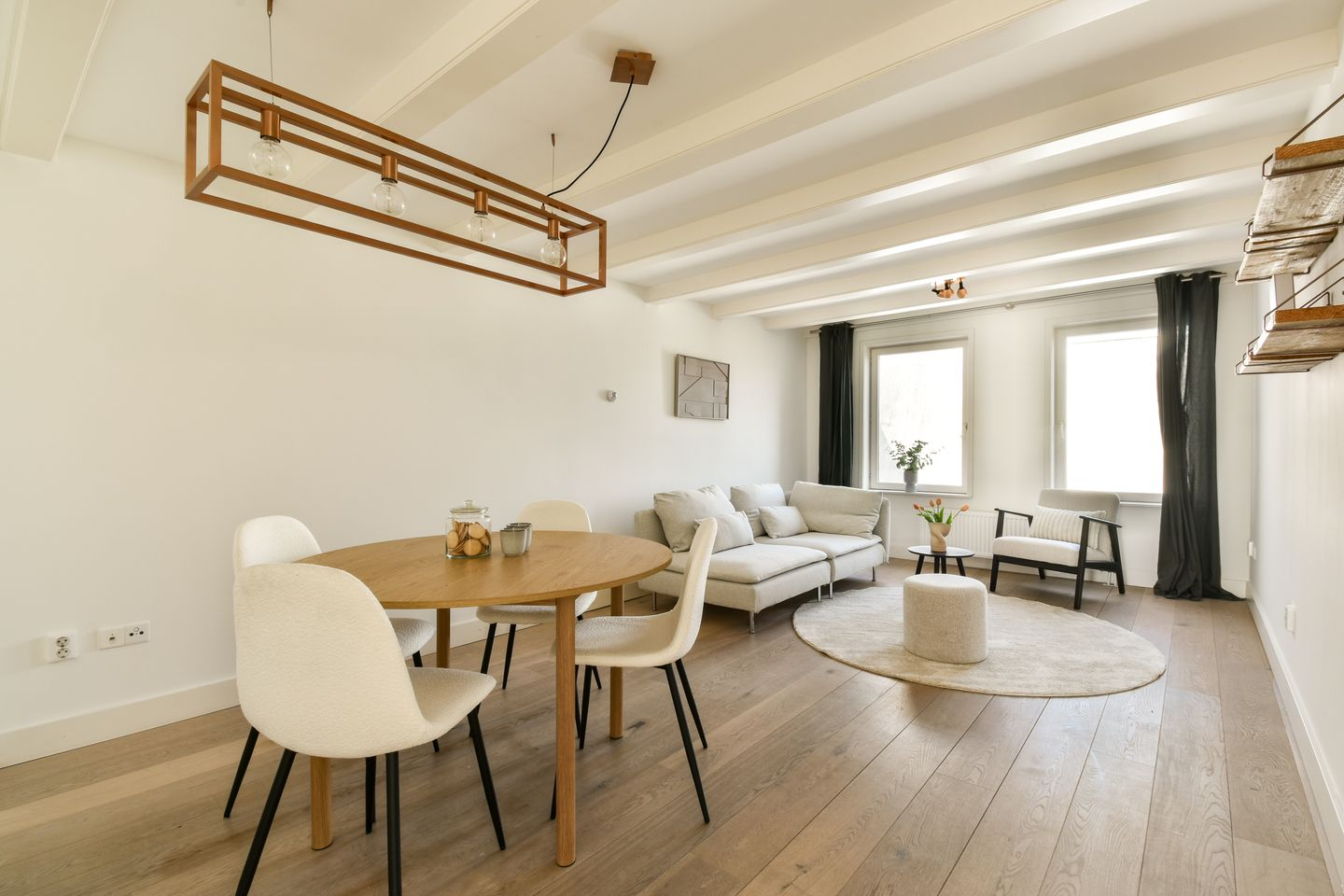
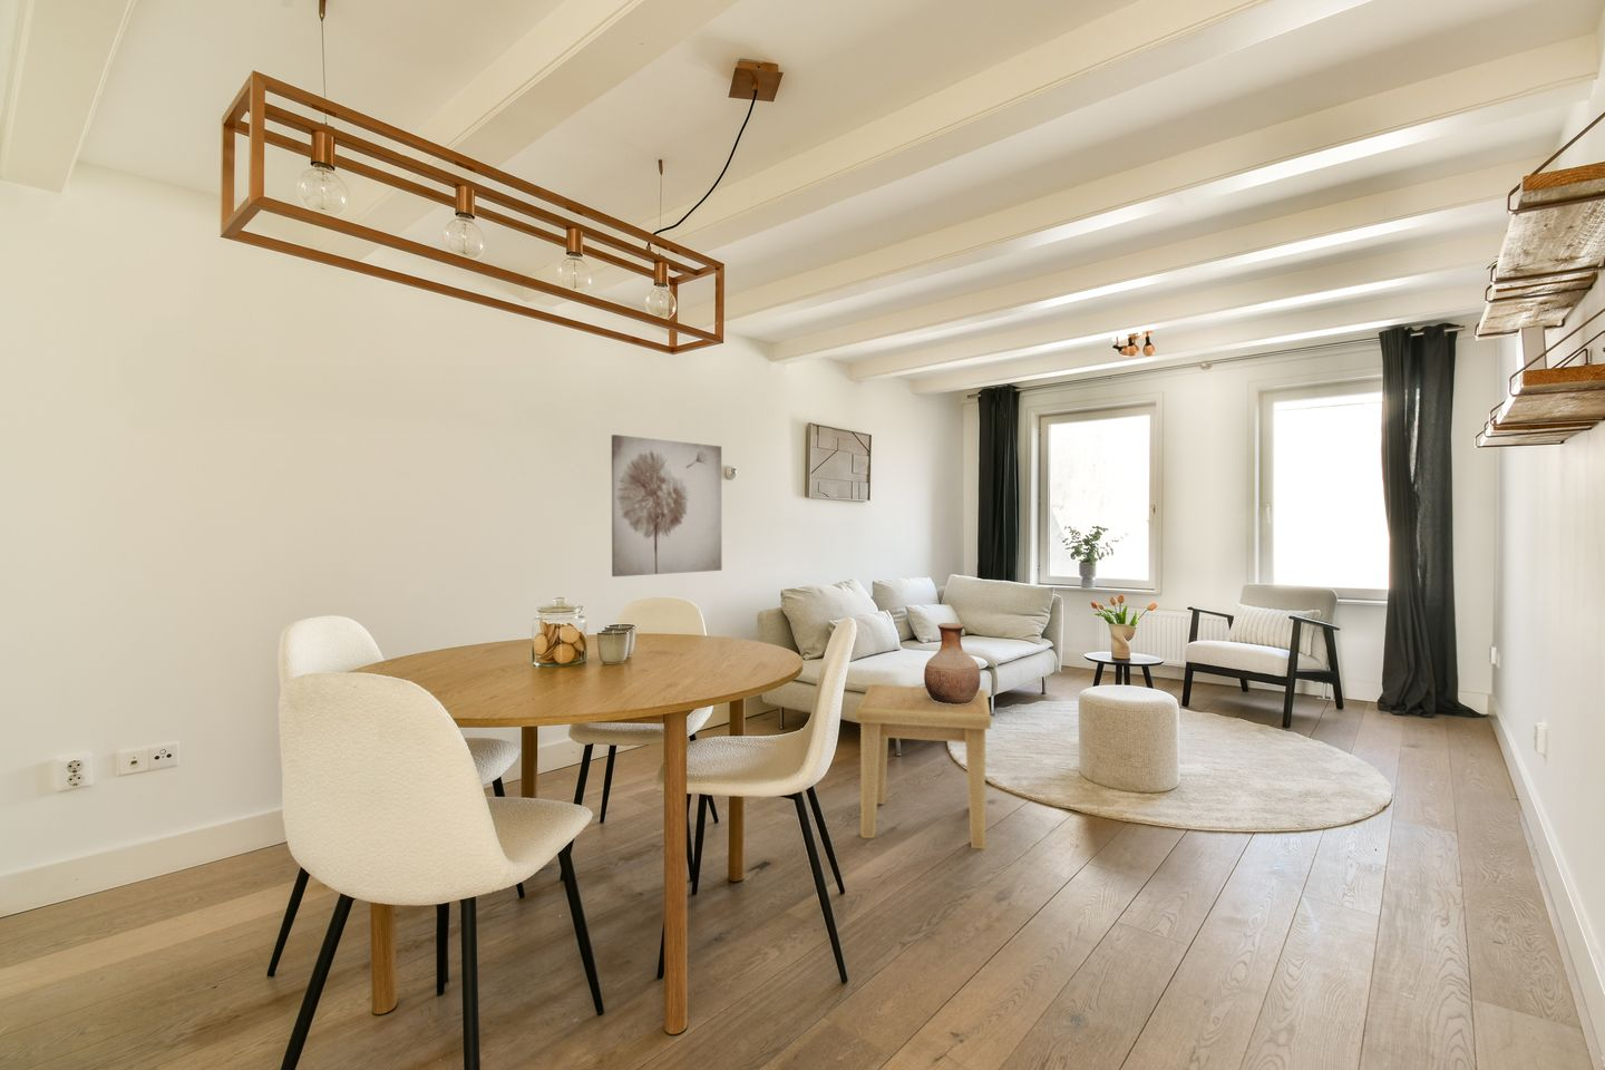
+ vase (952, 660)
+ wall art (670, 508)
+ side table (924, 739)
